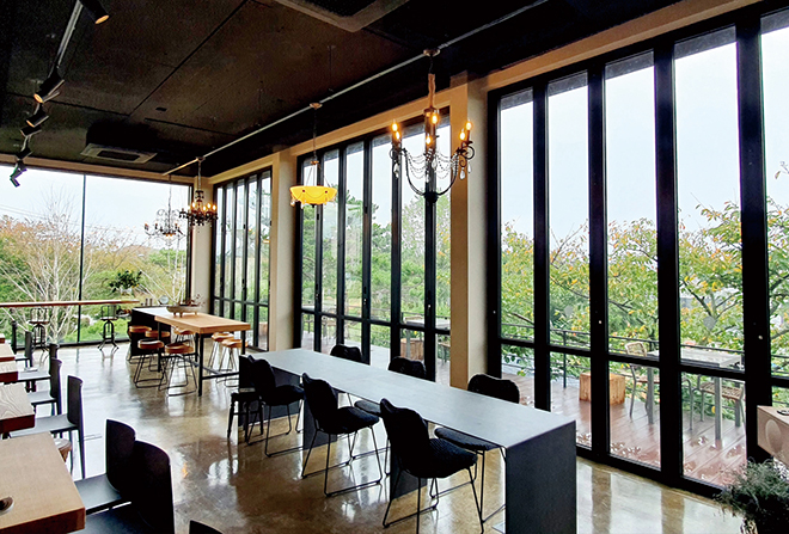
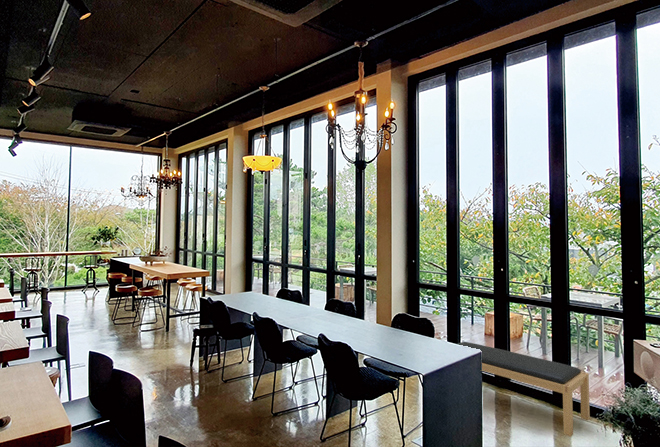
+ bench (507, 377)
